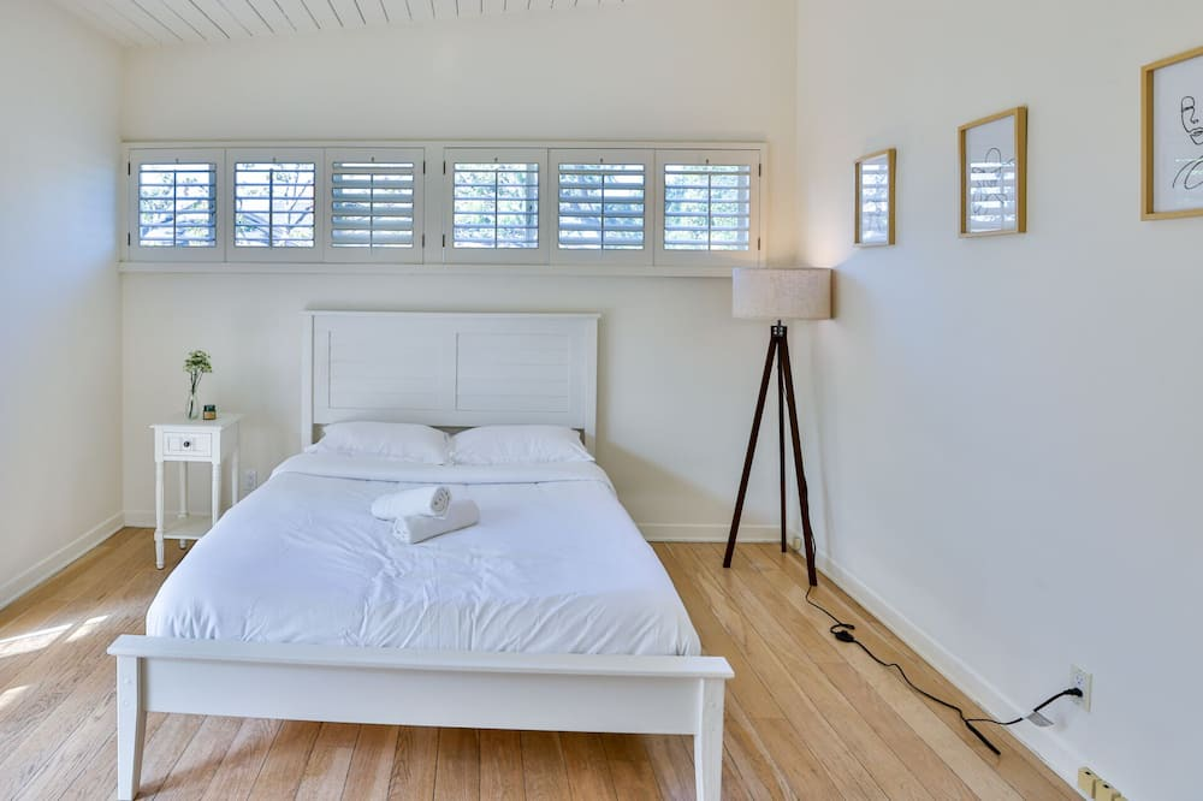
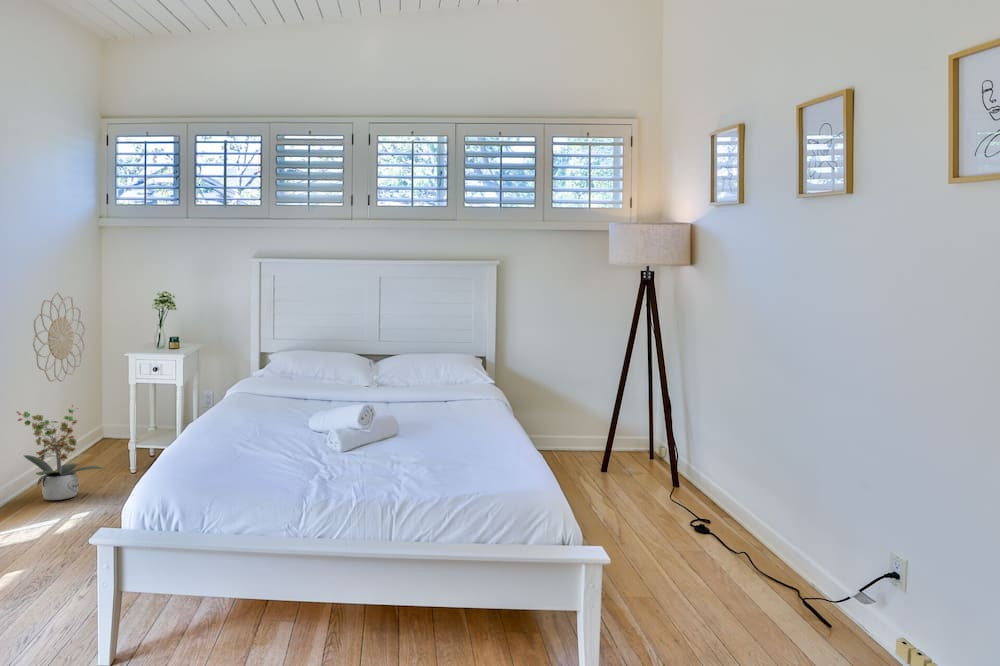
+ potted plant (53, 452)
+ decorative wall piece (60, 337)
